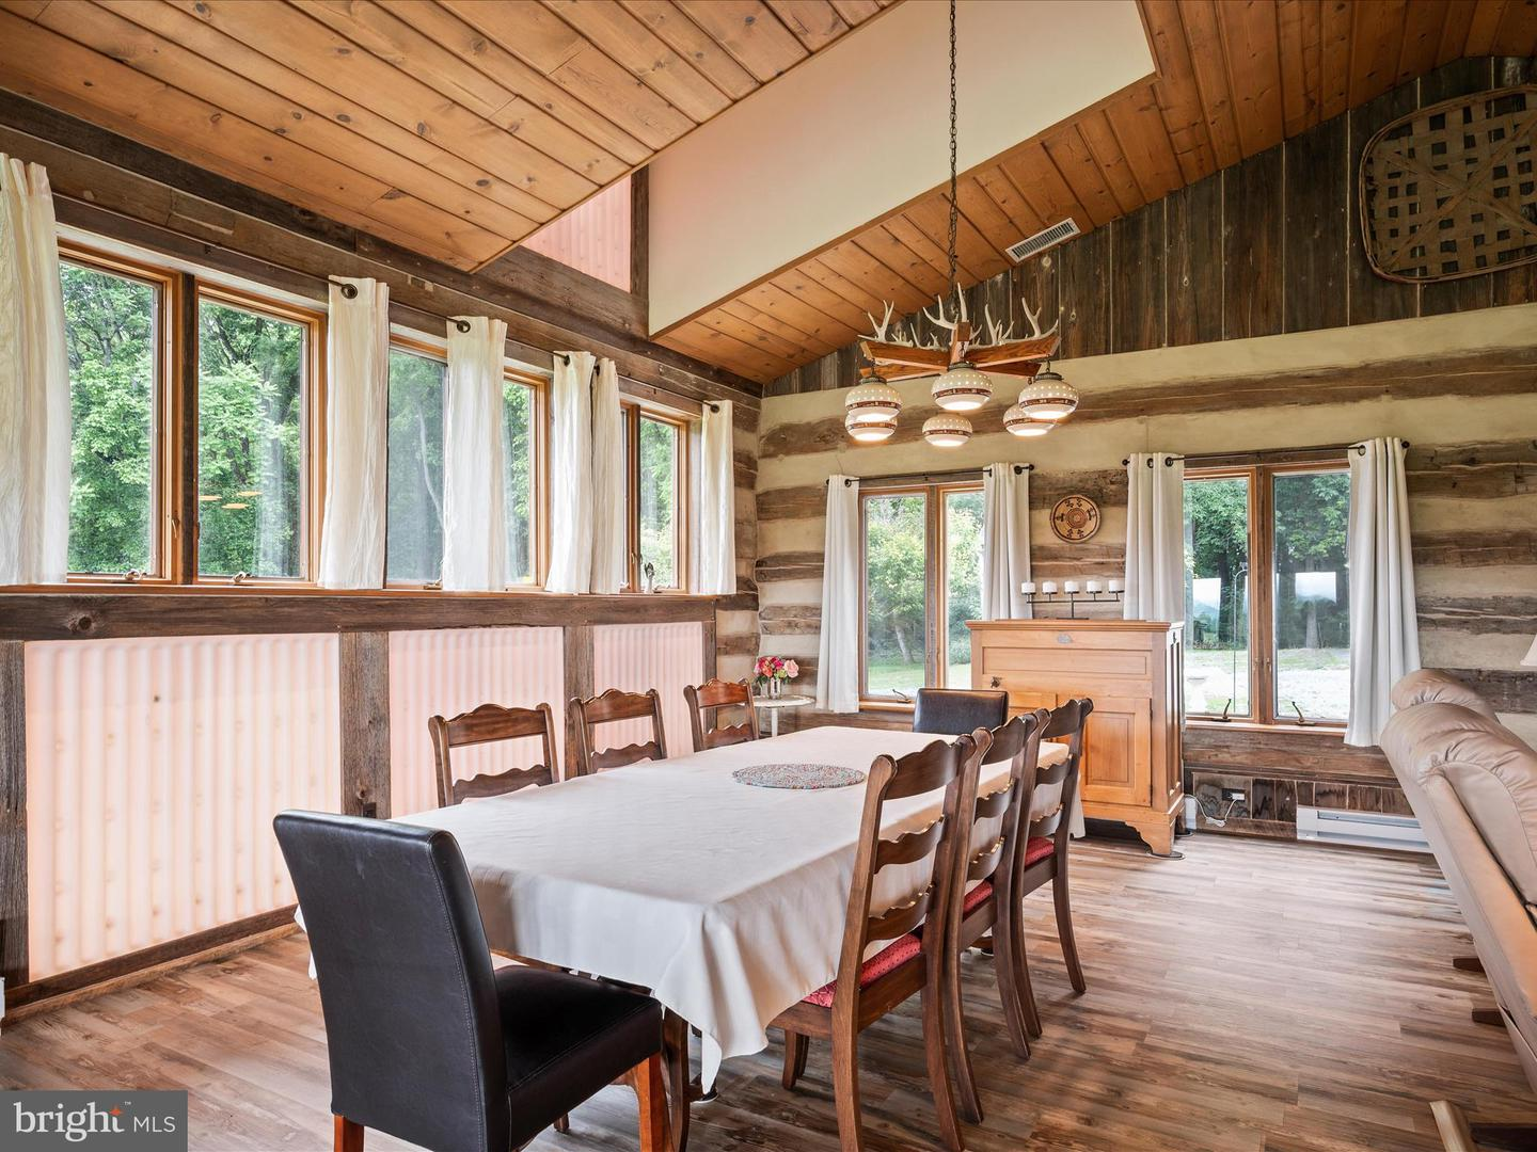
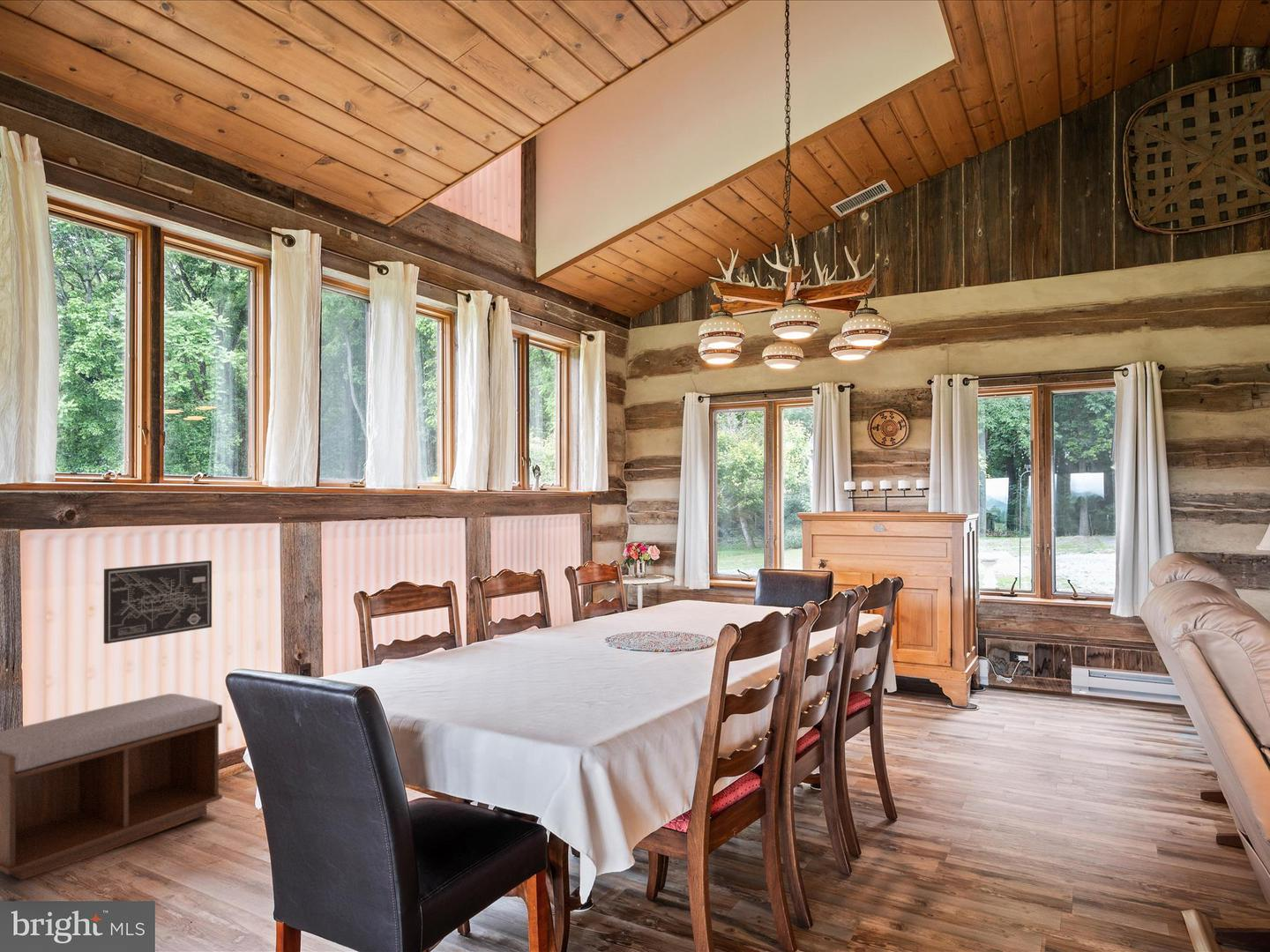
+ bench (102, 776)
+ wall art (161, 599)
